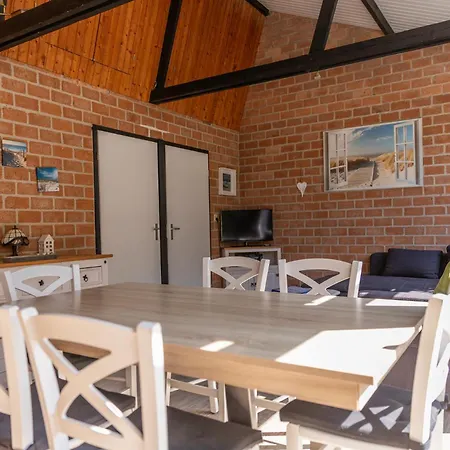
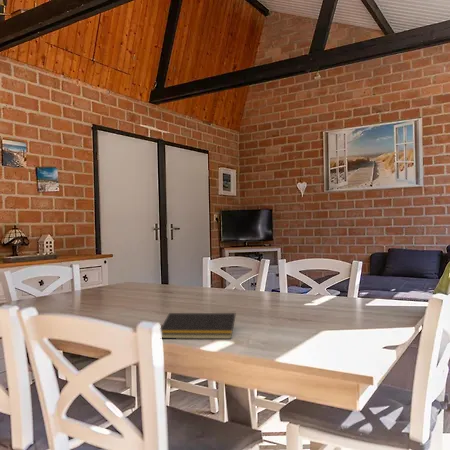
+ notepad (198, 325)
